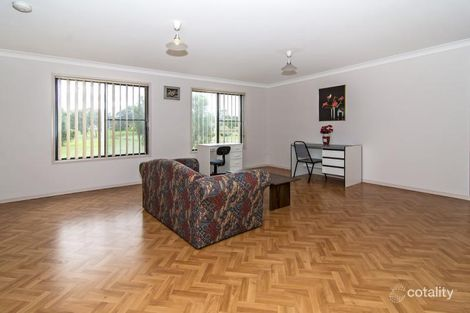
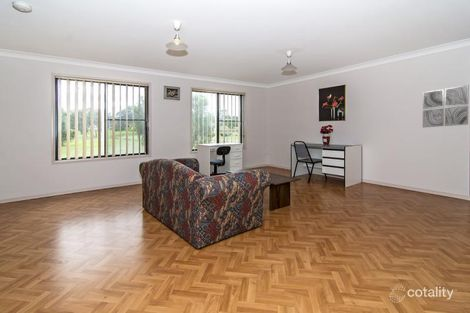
+ wall art (443, 108)
